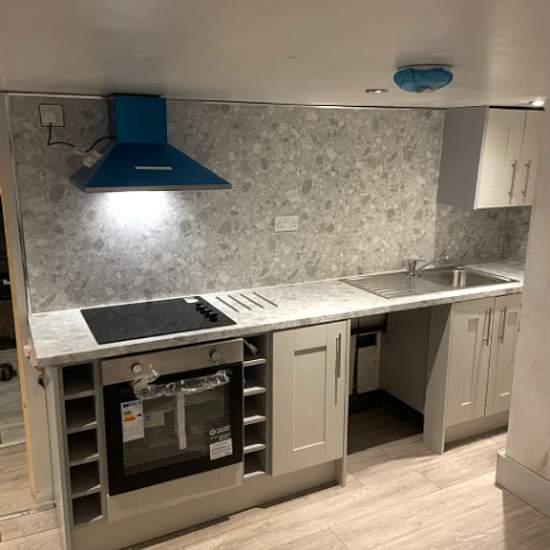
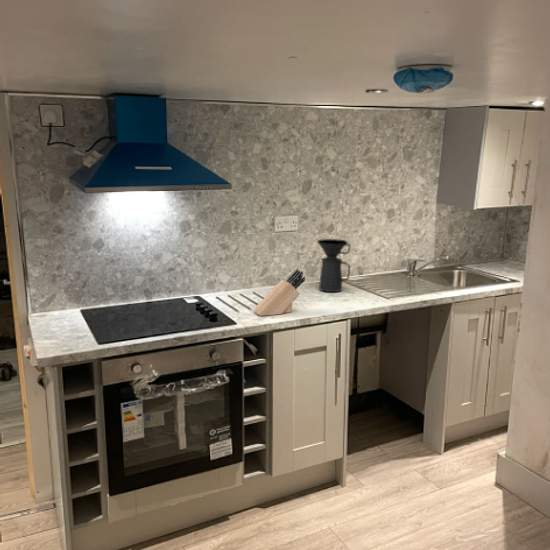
+ coffee maker (331, 265)
+ knife block (279, 291)
